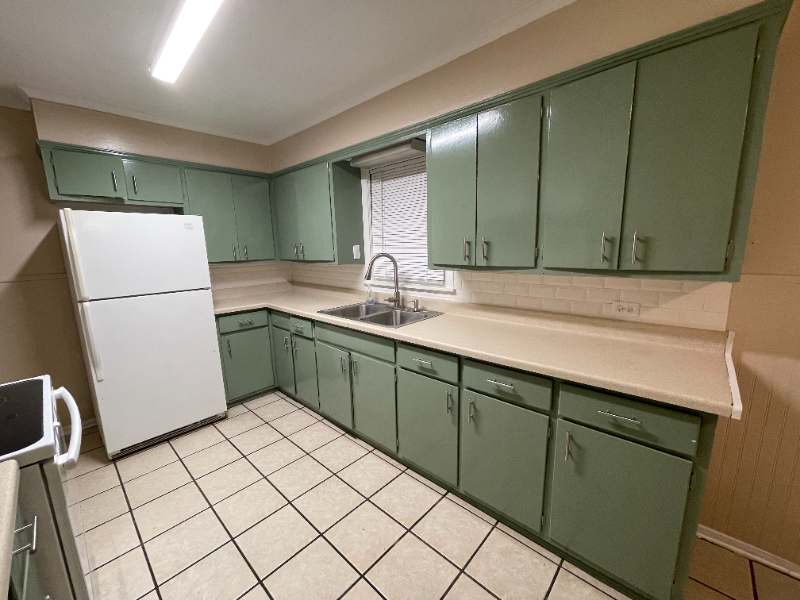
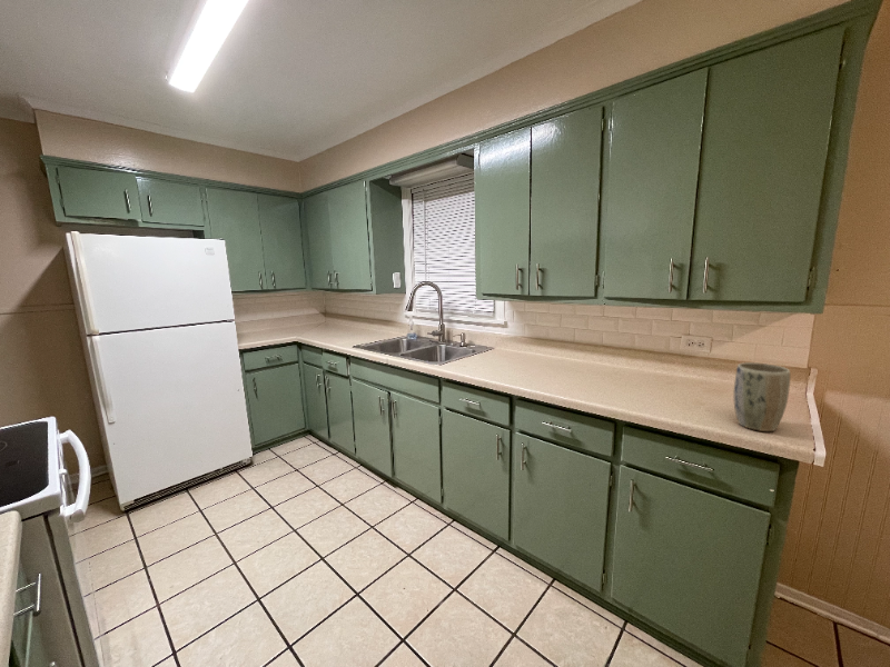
+ plant pot (759, 397)
